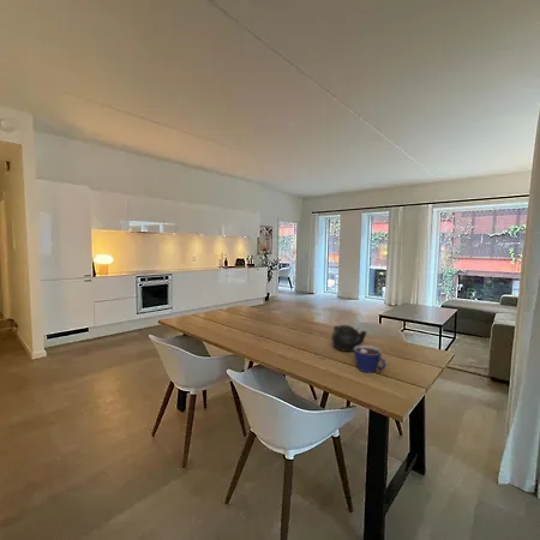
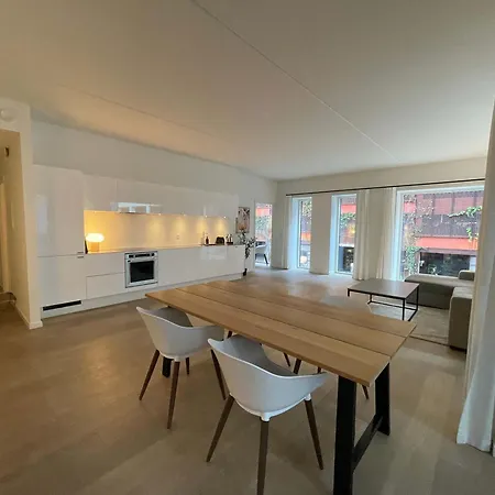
- teapot (348, 338)
- cup (370, 360)
